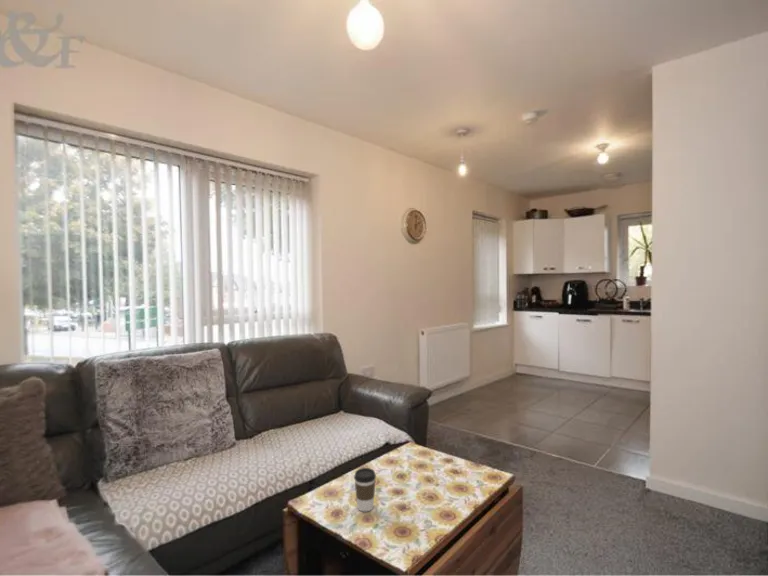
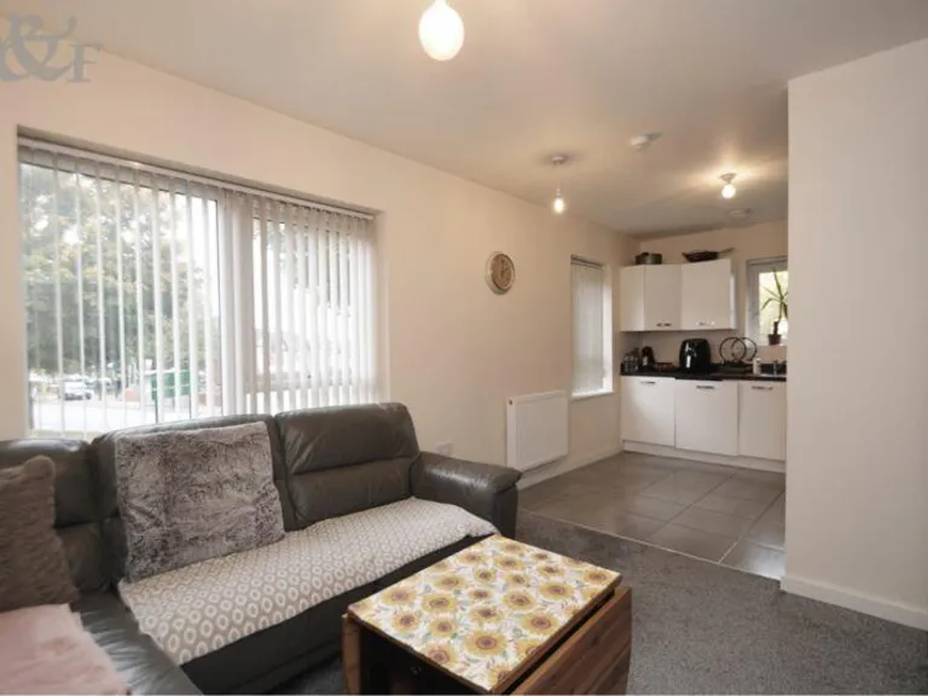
- coffee cup (365, 489)
